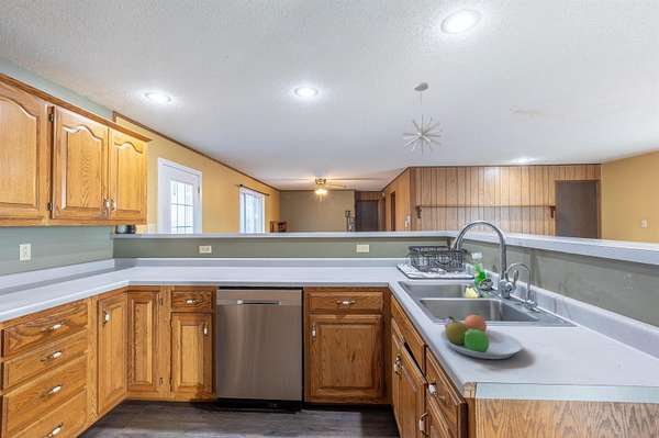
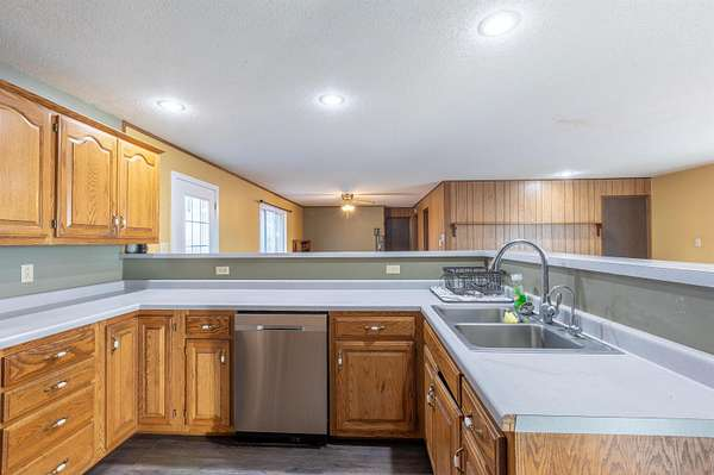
- pendant light (421, 119)
- fruit bowl (477, 332)
